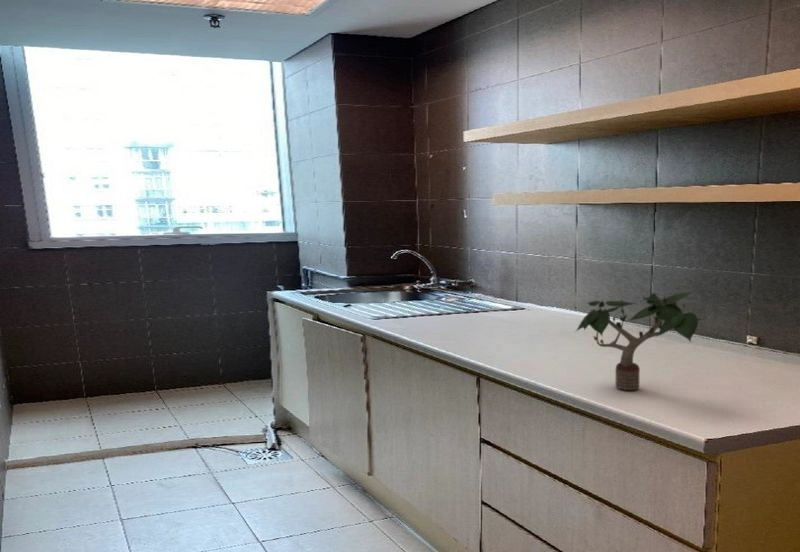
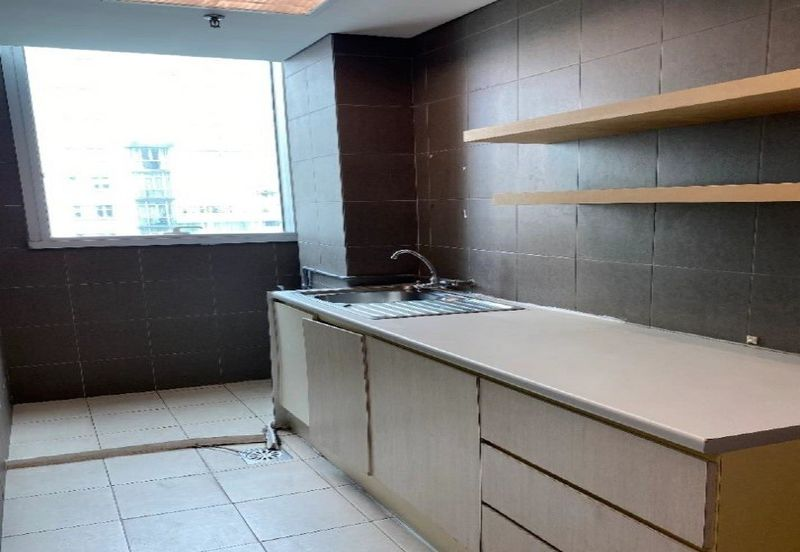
- potted plant (642, 342)
